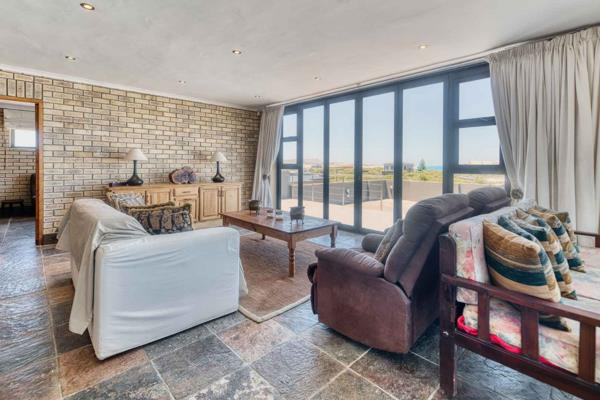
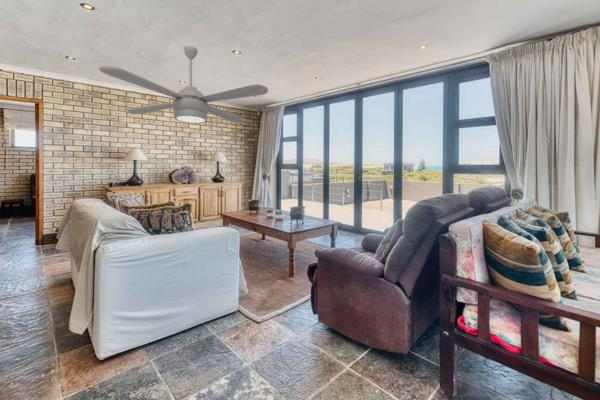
+ ceiling fan (190, 84)
